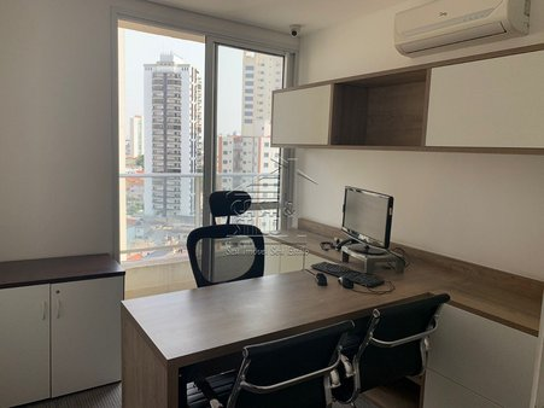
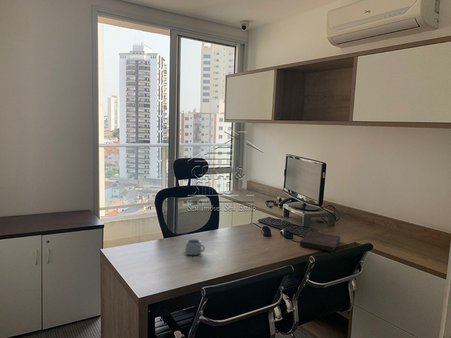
+ mug (195, 247)
+ book (320, 240)
